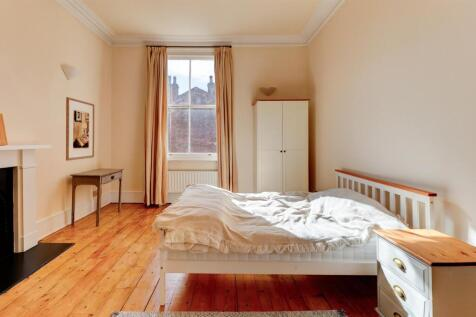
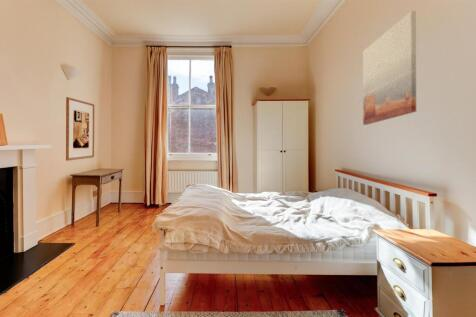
+ wall art (385, 76)
